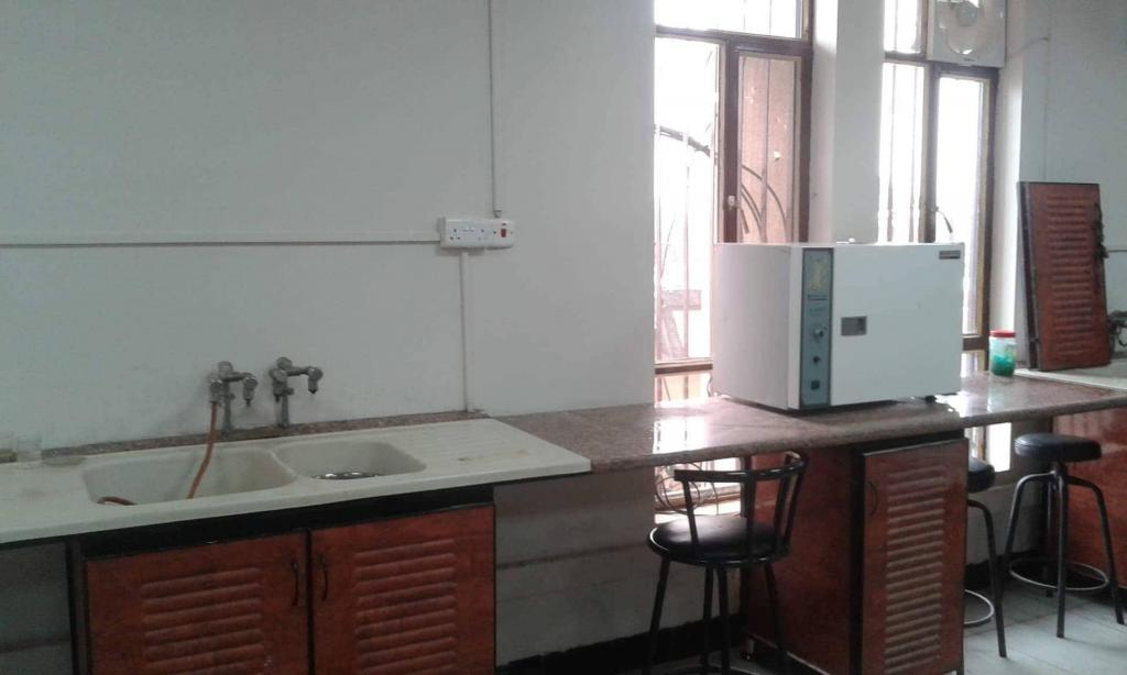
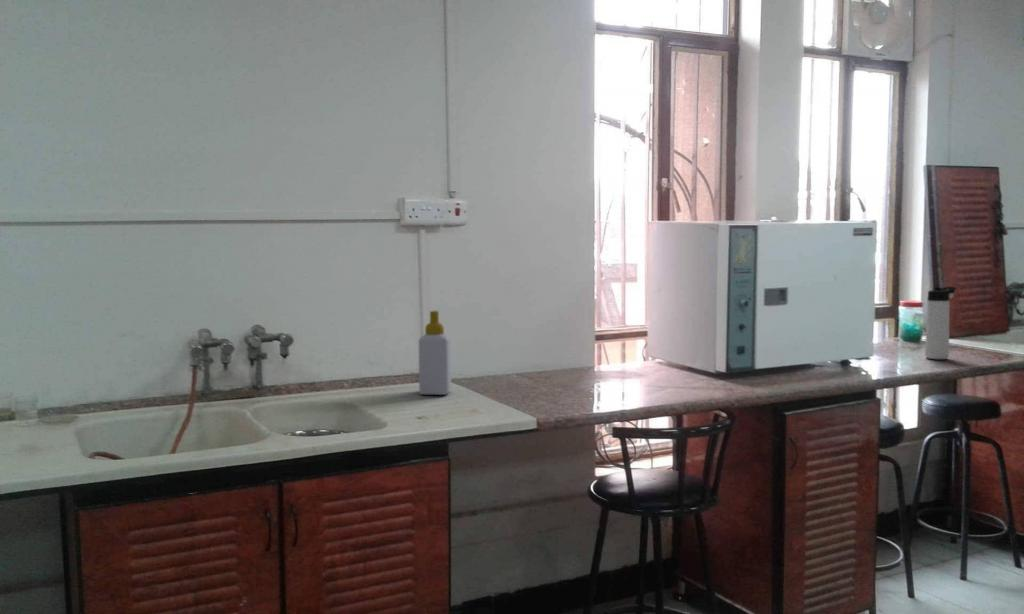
+ thermos bottle (941, 322)
+ soap bottle (434, 352)
